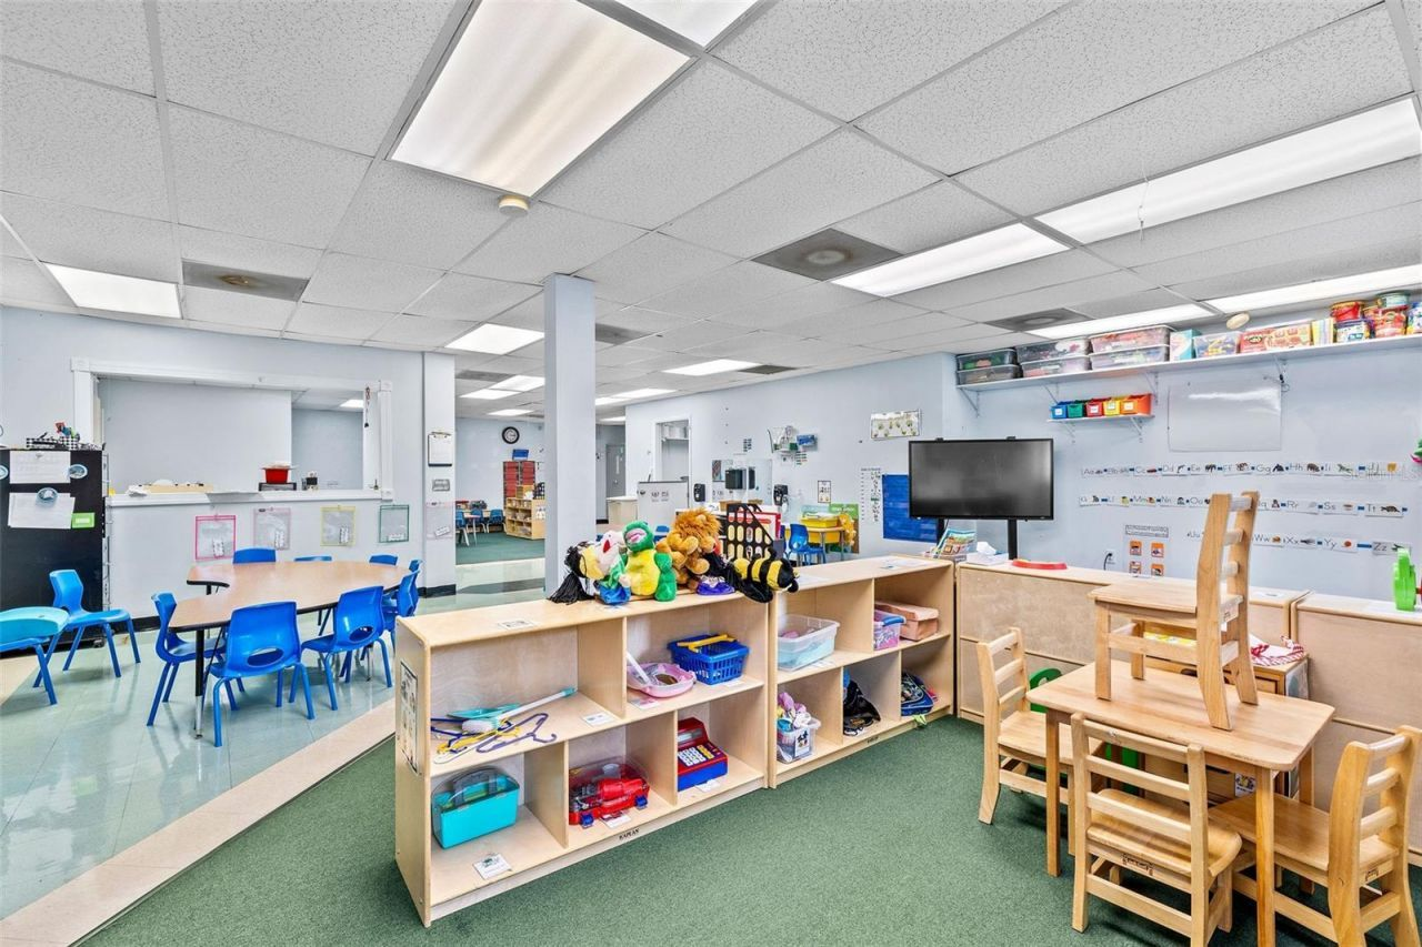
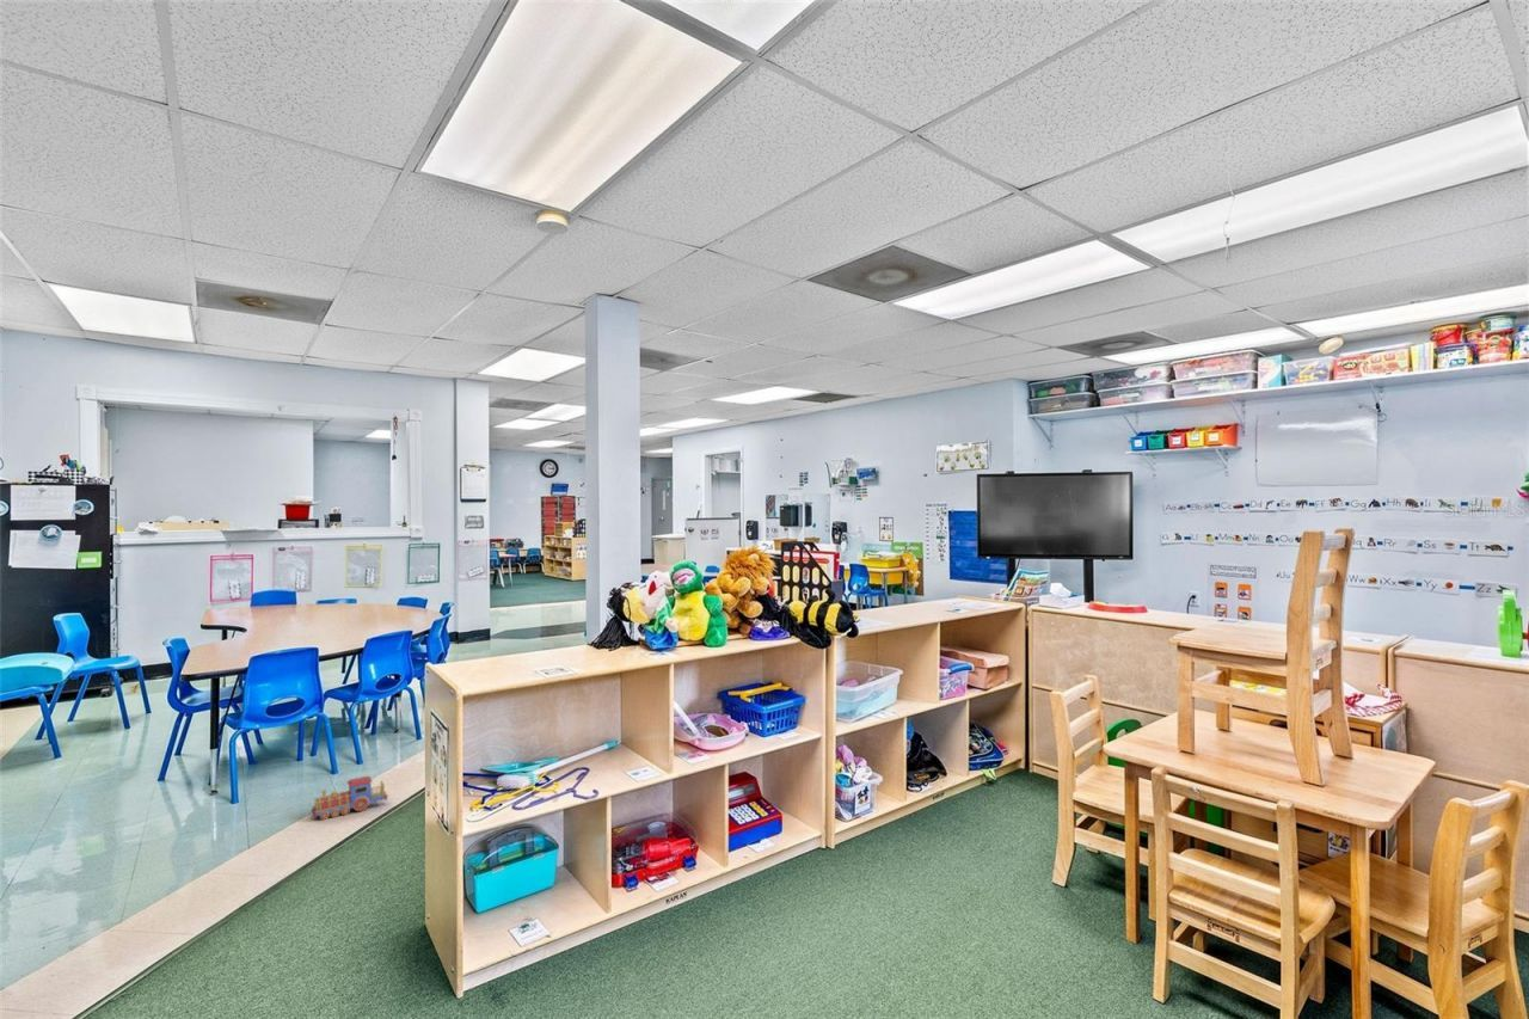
+ toy train (350, 796)
